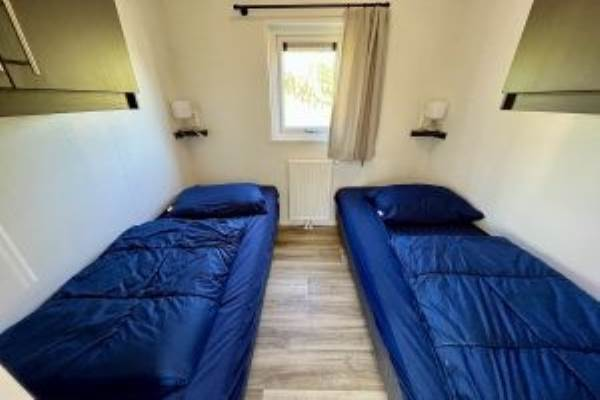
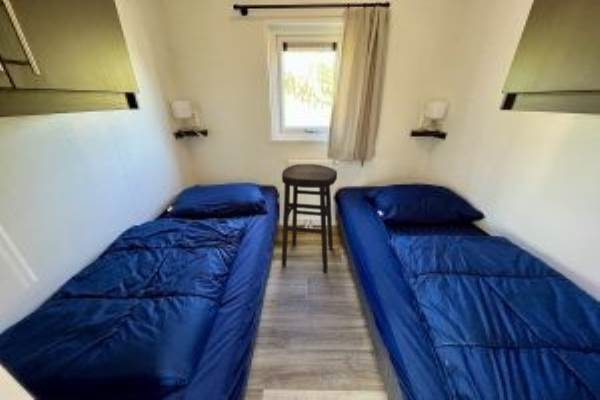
+ stool (309, 214)
